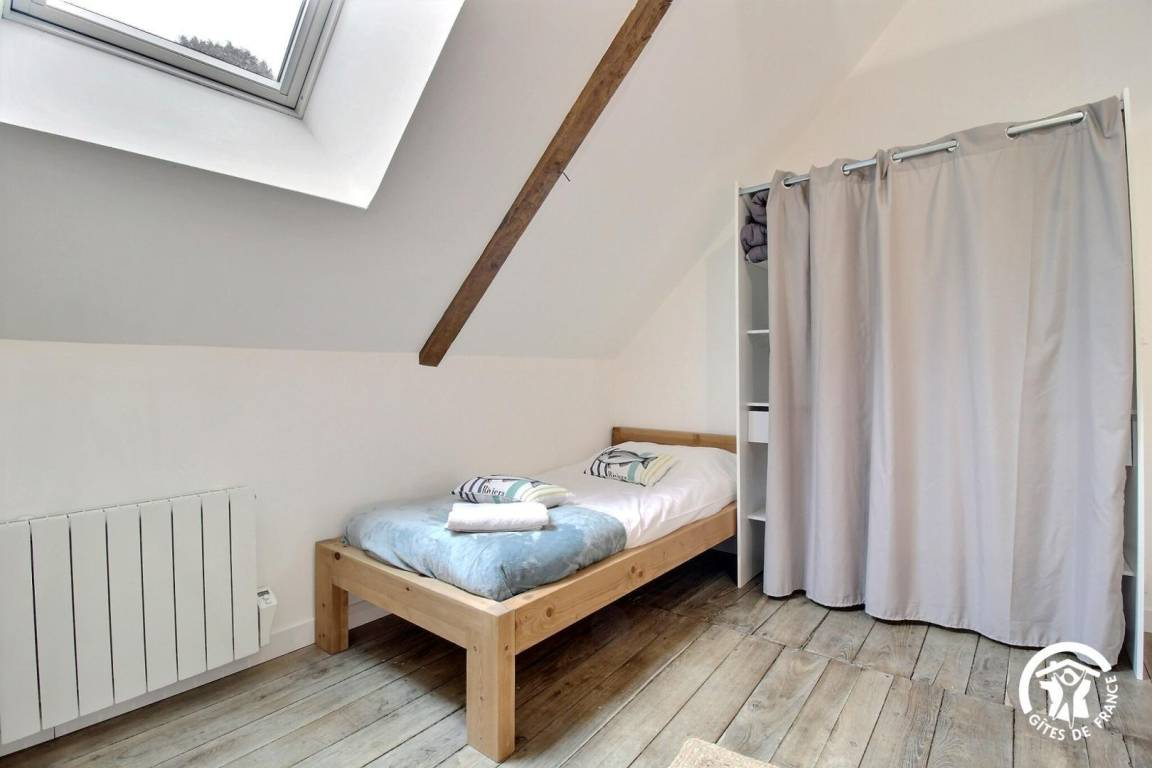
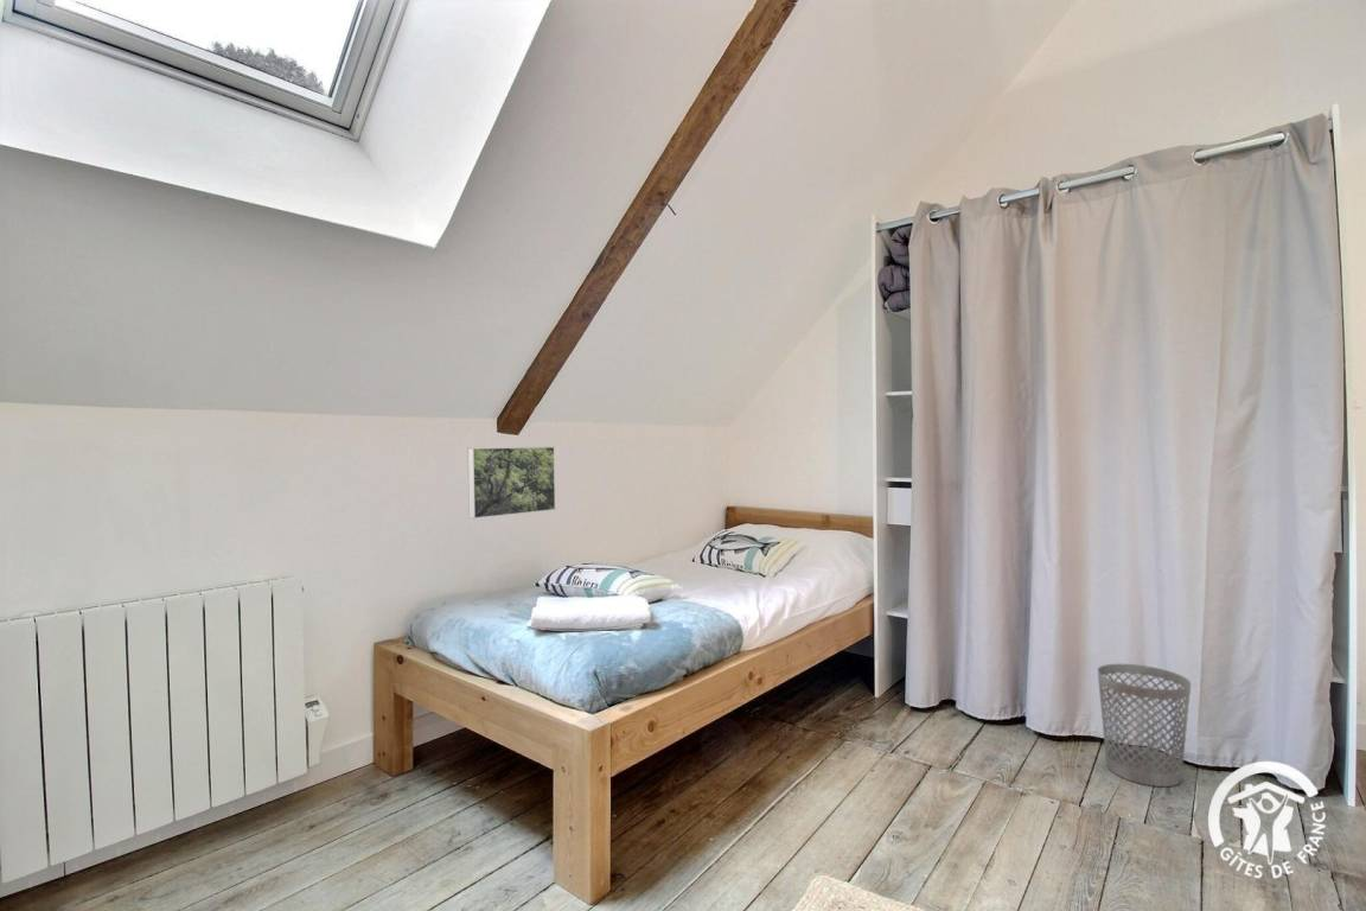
+ wastebasket (1142, 724)
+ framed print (513, 480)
